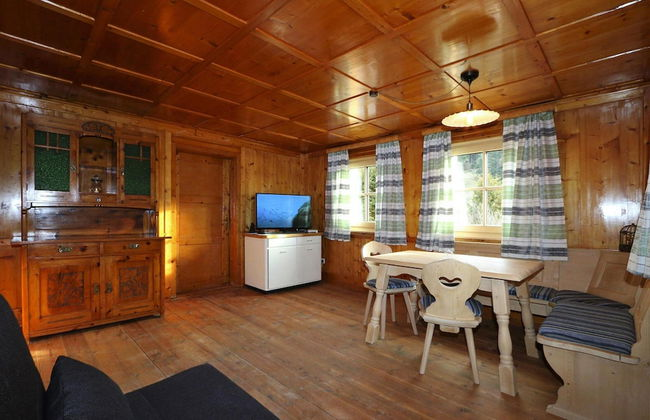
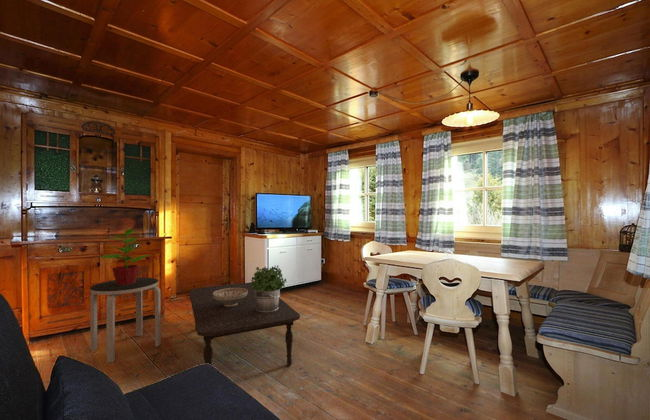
+ potted plant (125, 254)
+ decorative bowl (230, 299)
+ side table (136, 315)
+ coffee table (237, 323)
+ potted plant (269, 288)
